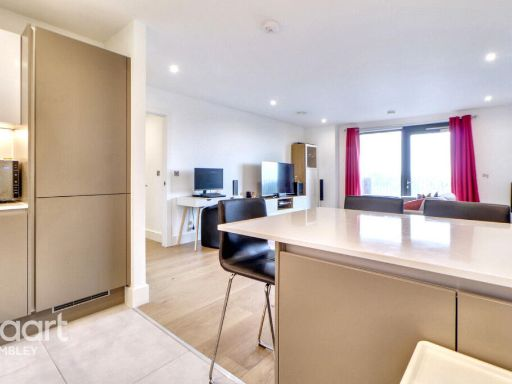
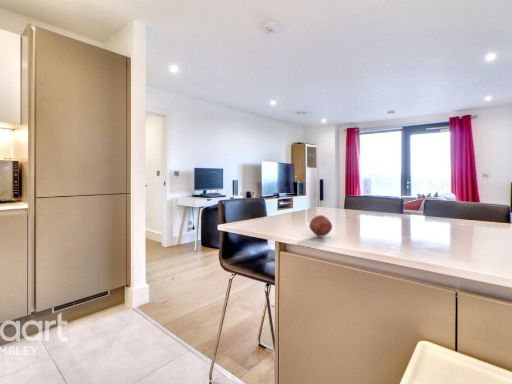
+ fruit (320, 225)
